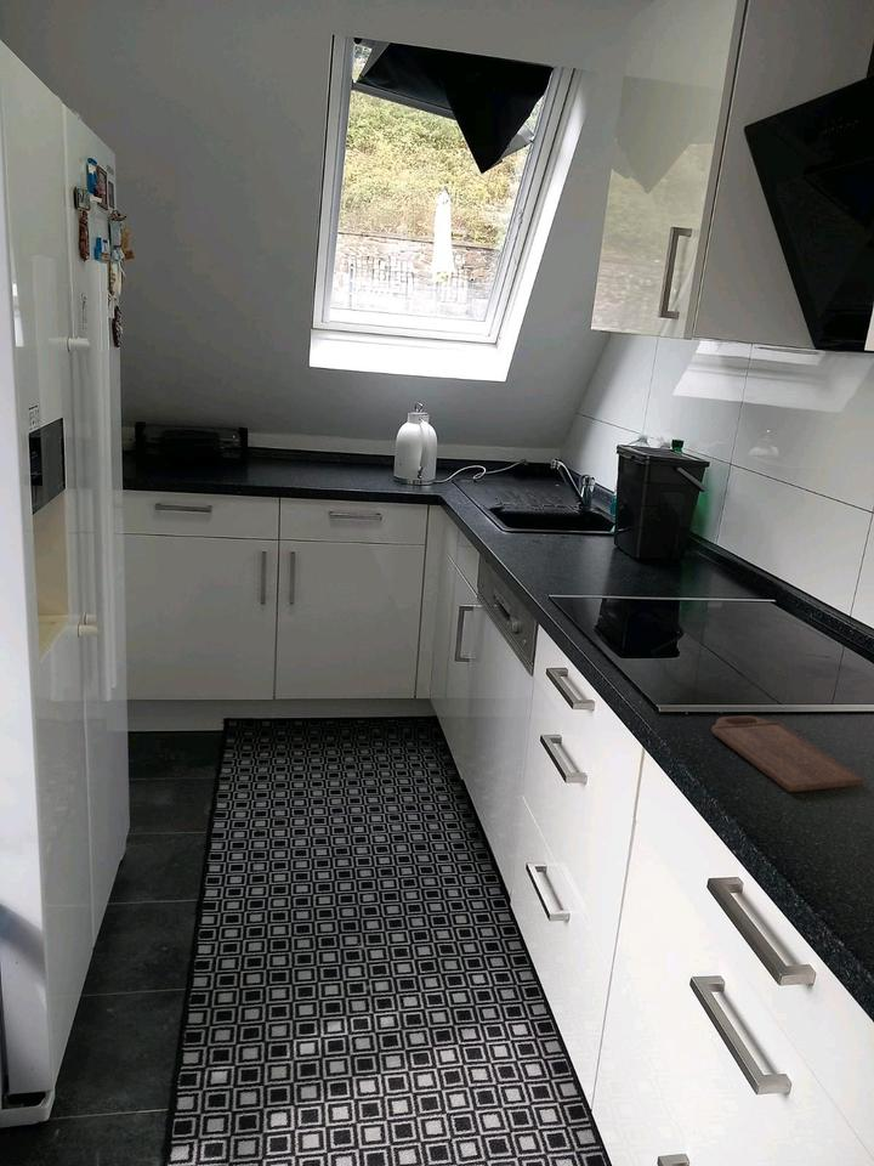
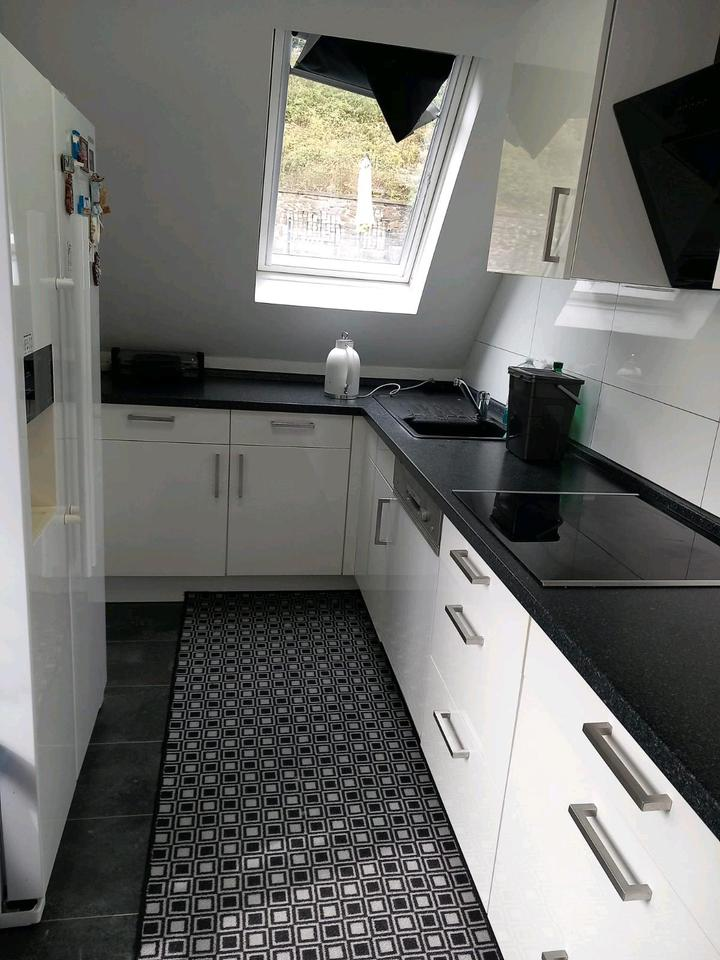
- cutting board (777, 749)
